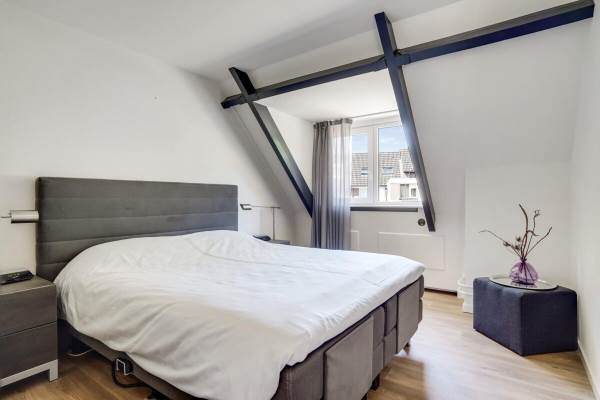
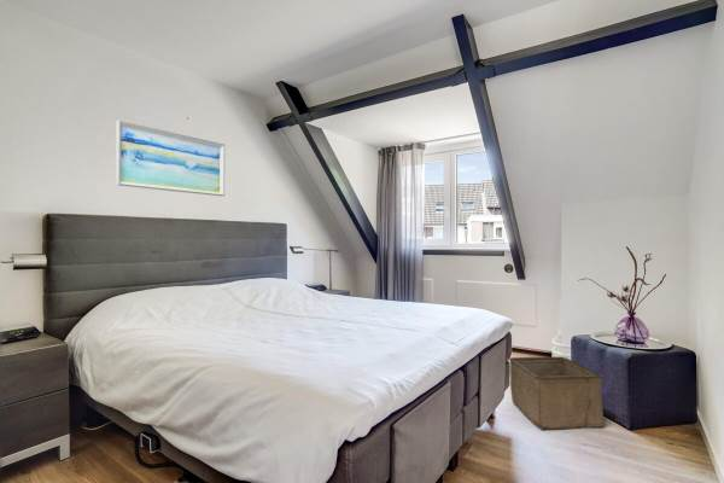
+ storage bin (553, 390)
+ wall art (176, 162)
